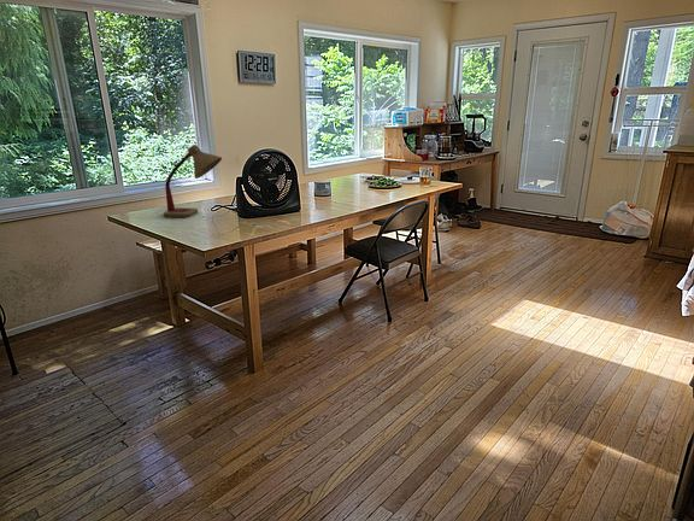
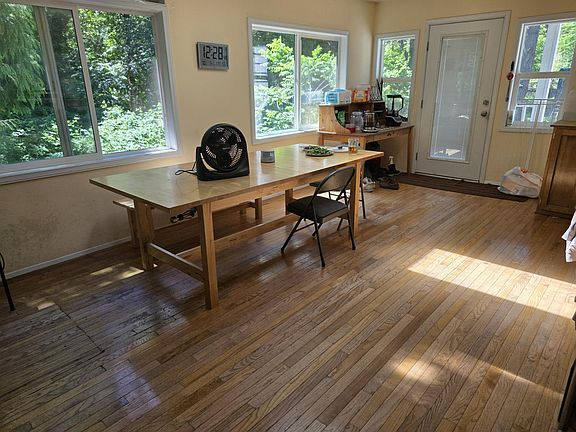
- desk lamp (195, 177)
